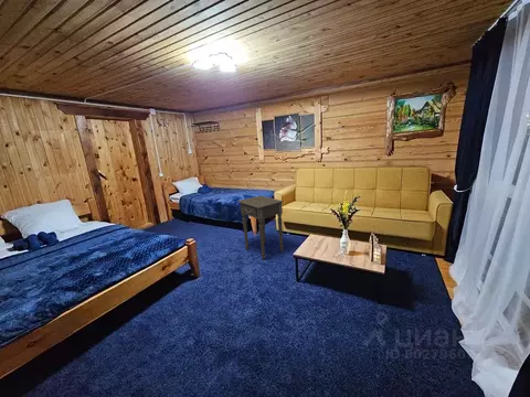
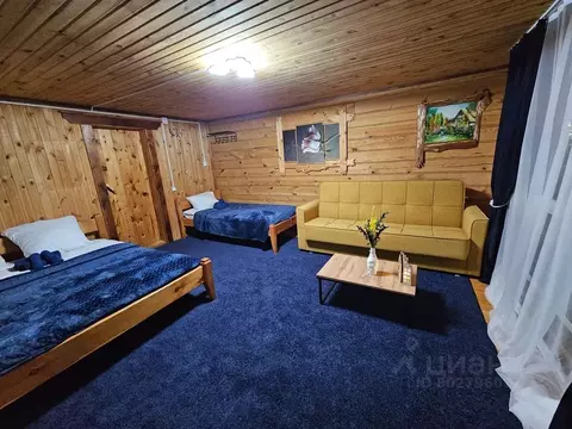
- side table (261, 226)
